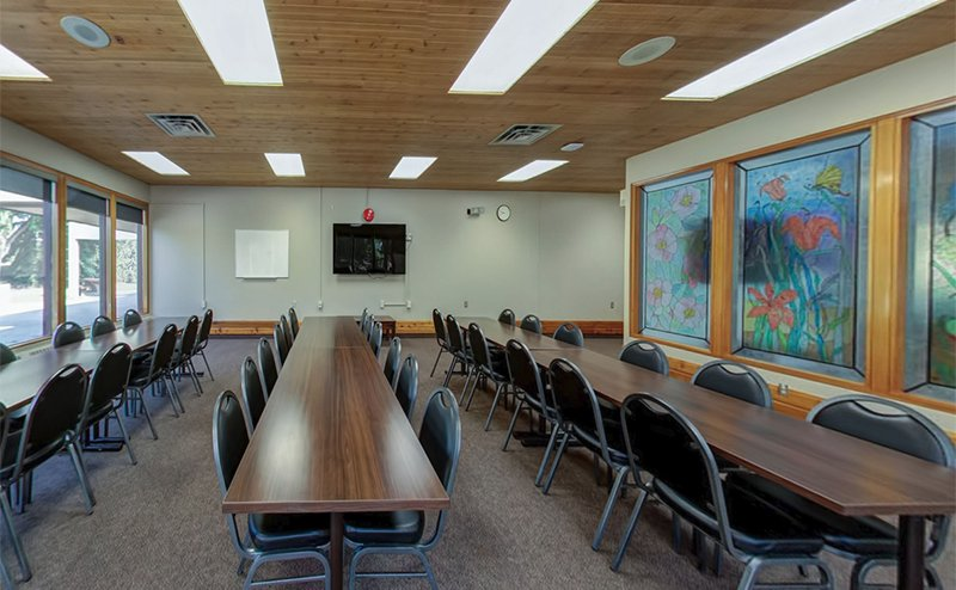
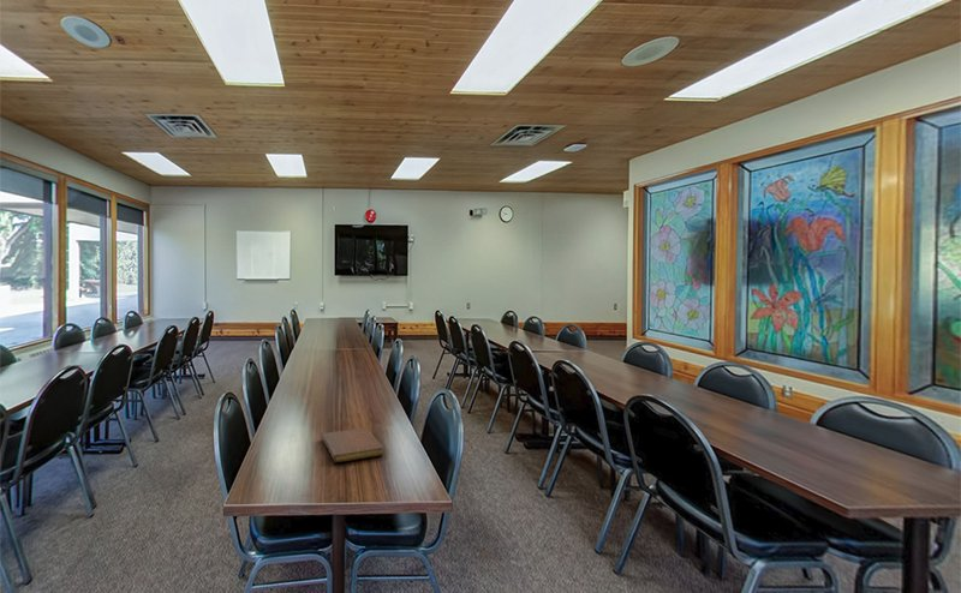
+ notebook (351, 443)
